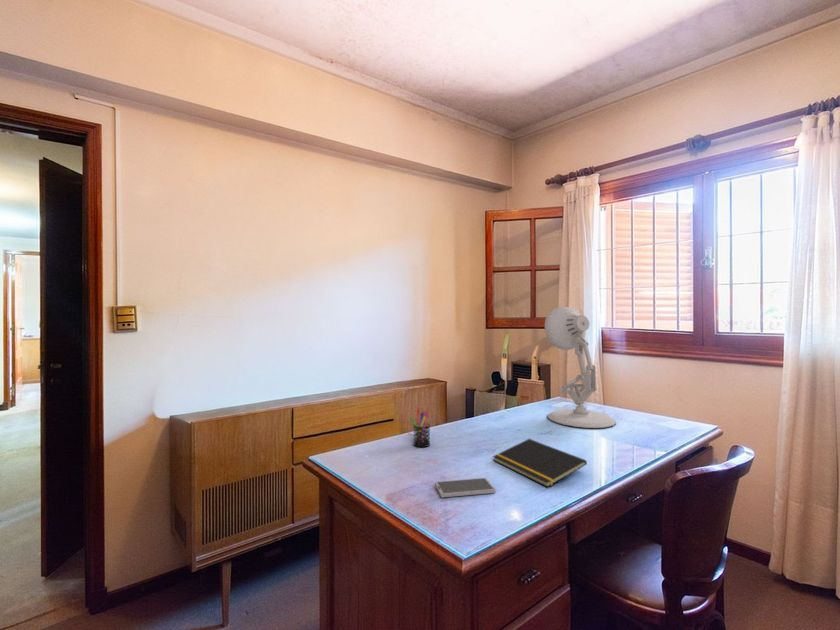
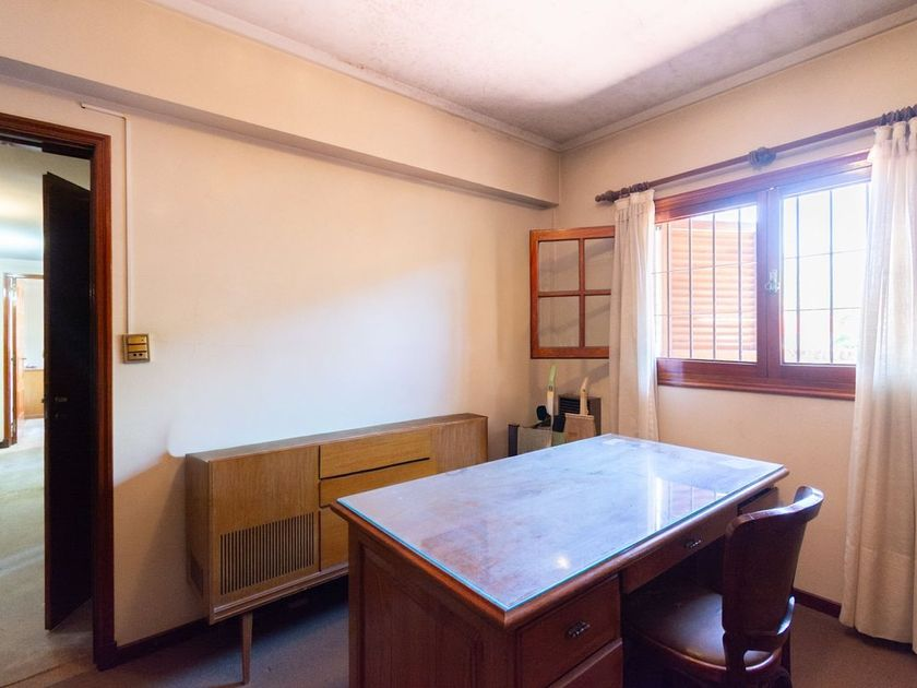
- pen holder (419, 427)
- desk lamp (579, 362)
- notepad (537, 460)
- smartphone (464, 487)
